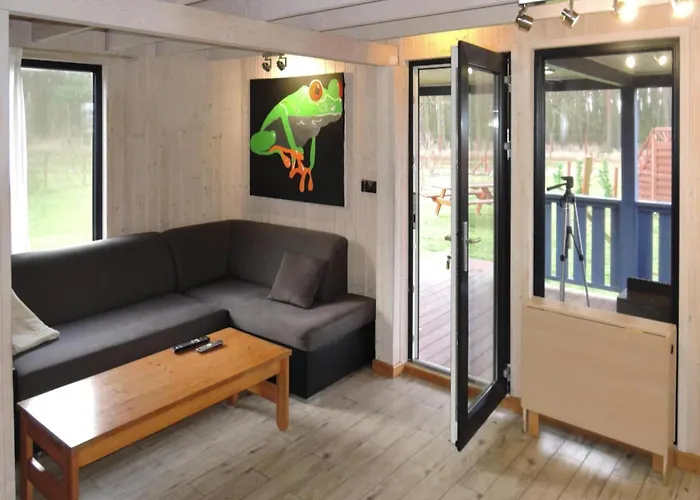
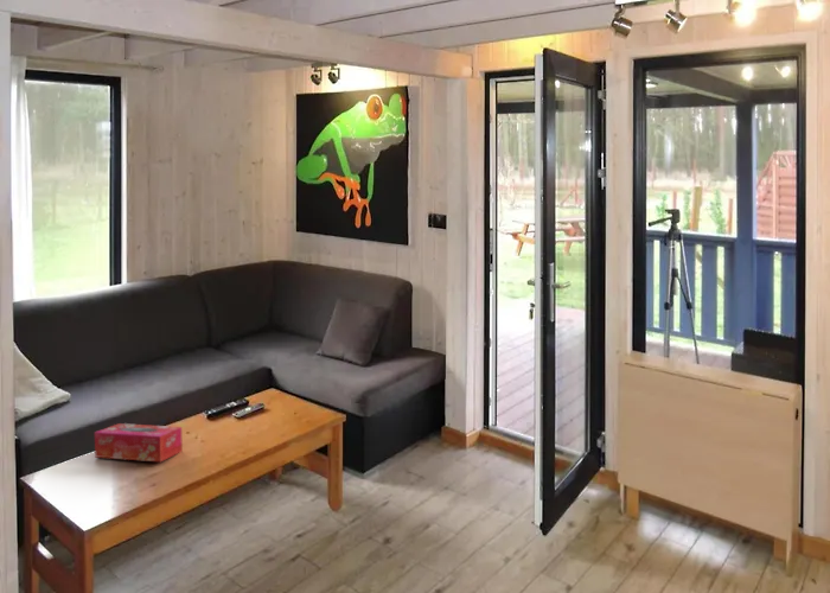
+ tissue box (139, 441)
